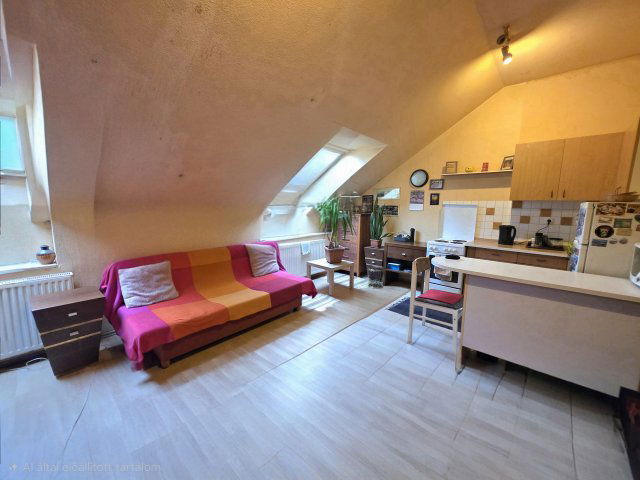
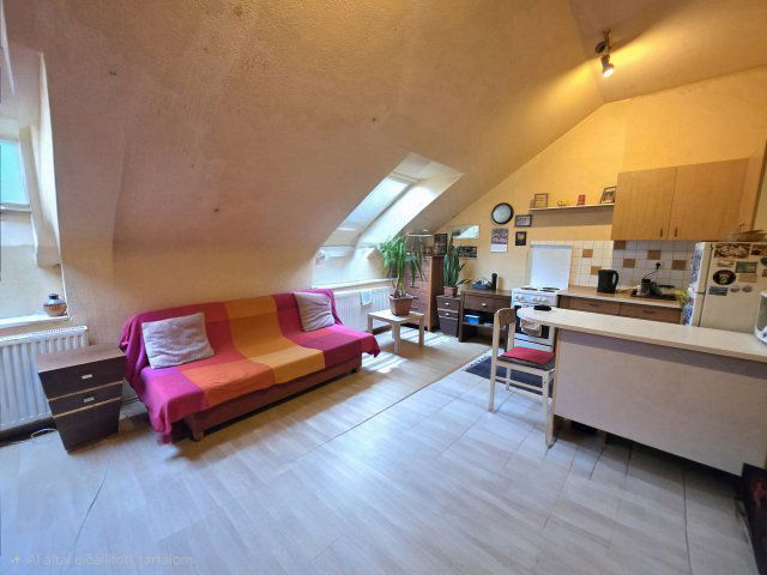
- waste bin (375, 277)
